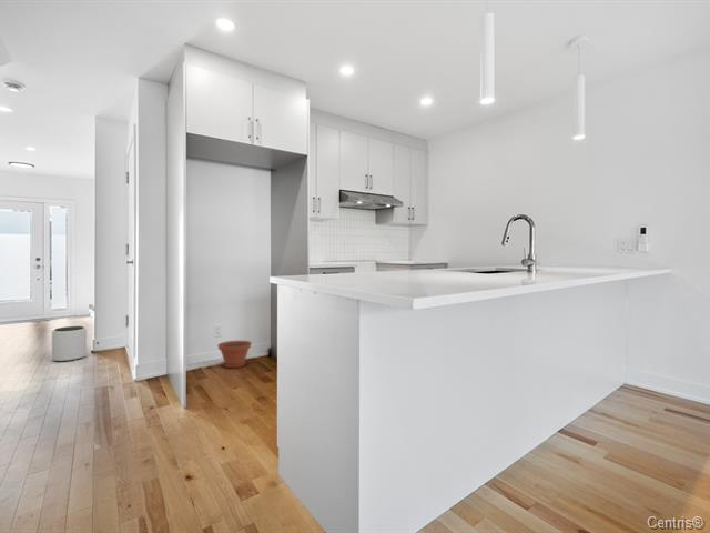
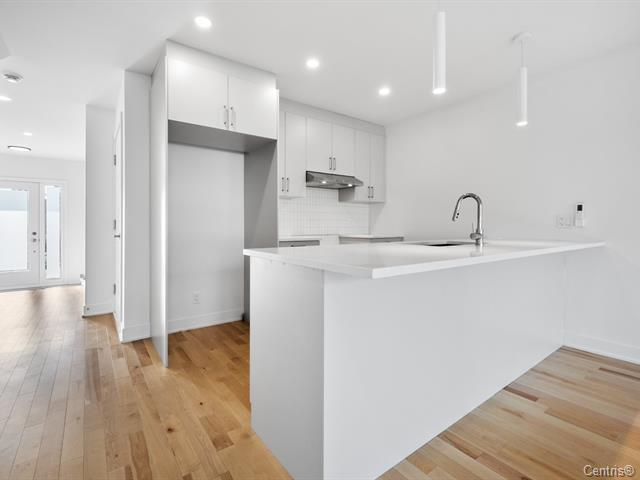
- plant pot (69, 343)
- plant pot (234, 354)
